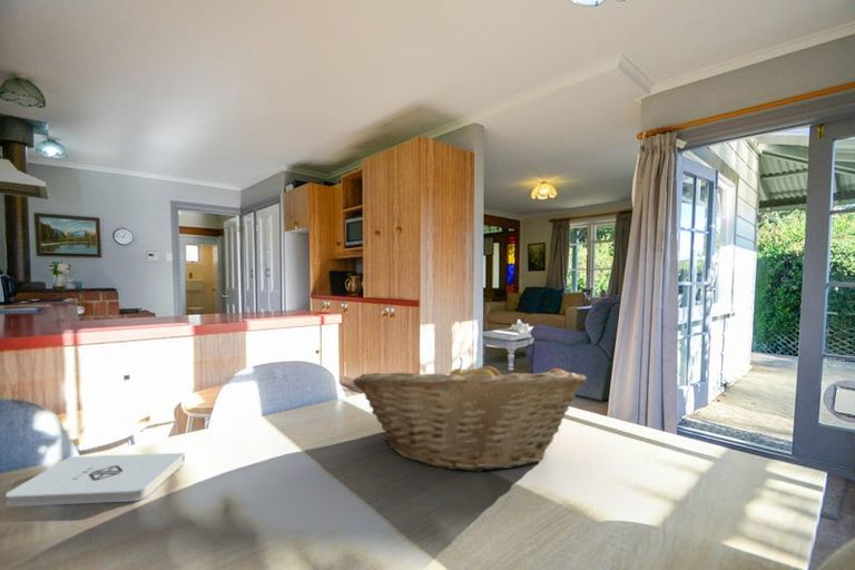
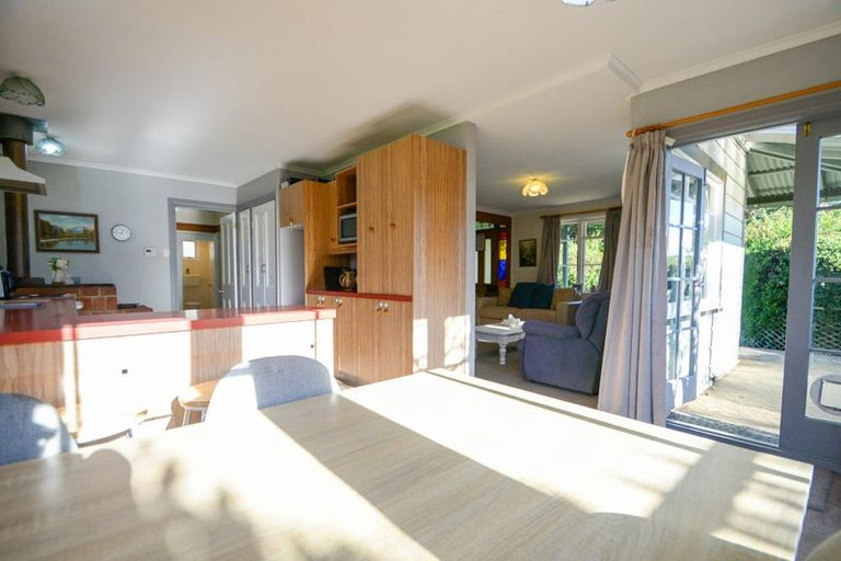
- fruit basket (465, 399)
- notepad (102, 476)
